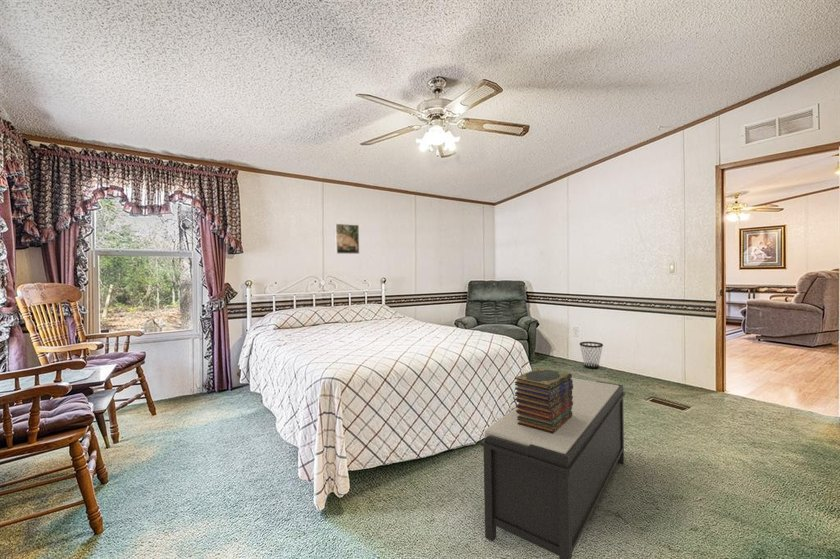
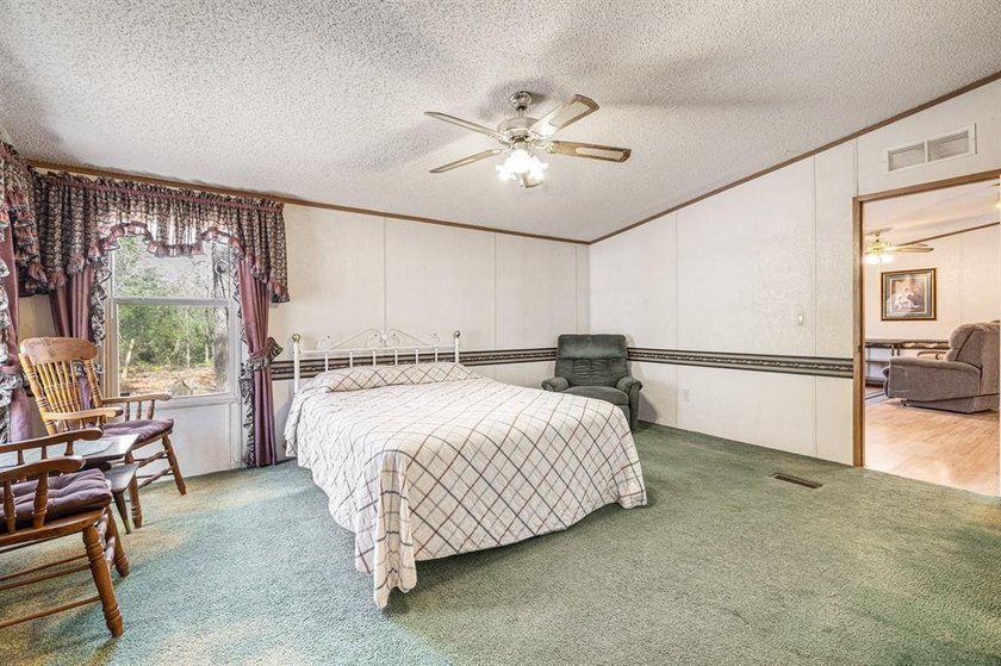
- book stack (544, 397)
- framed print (347, 239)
- wastebasket (591, 355)
- bench (564, 449)
